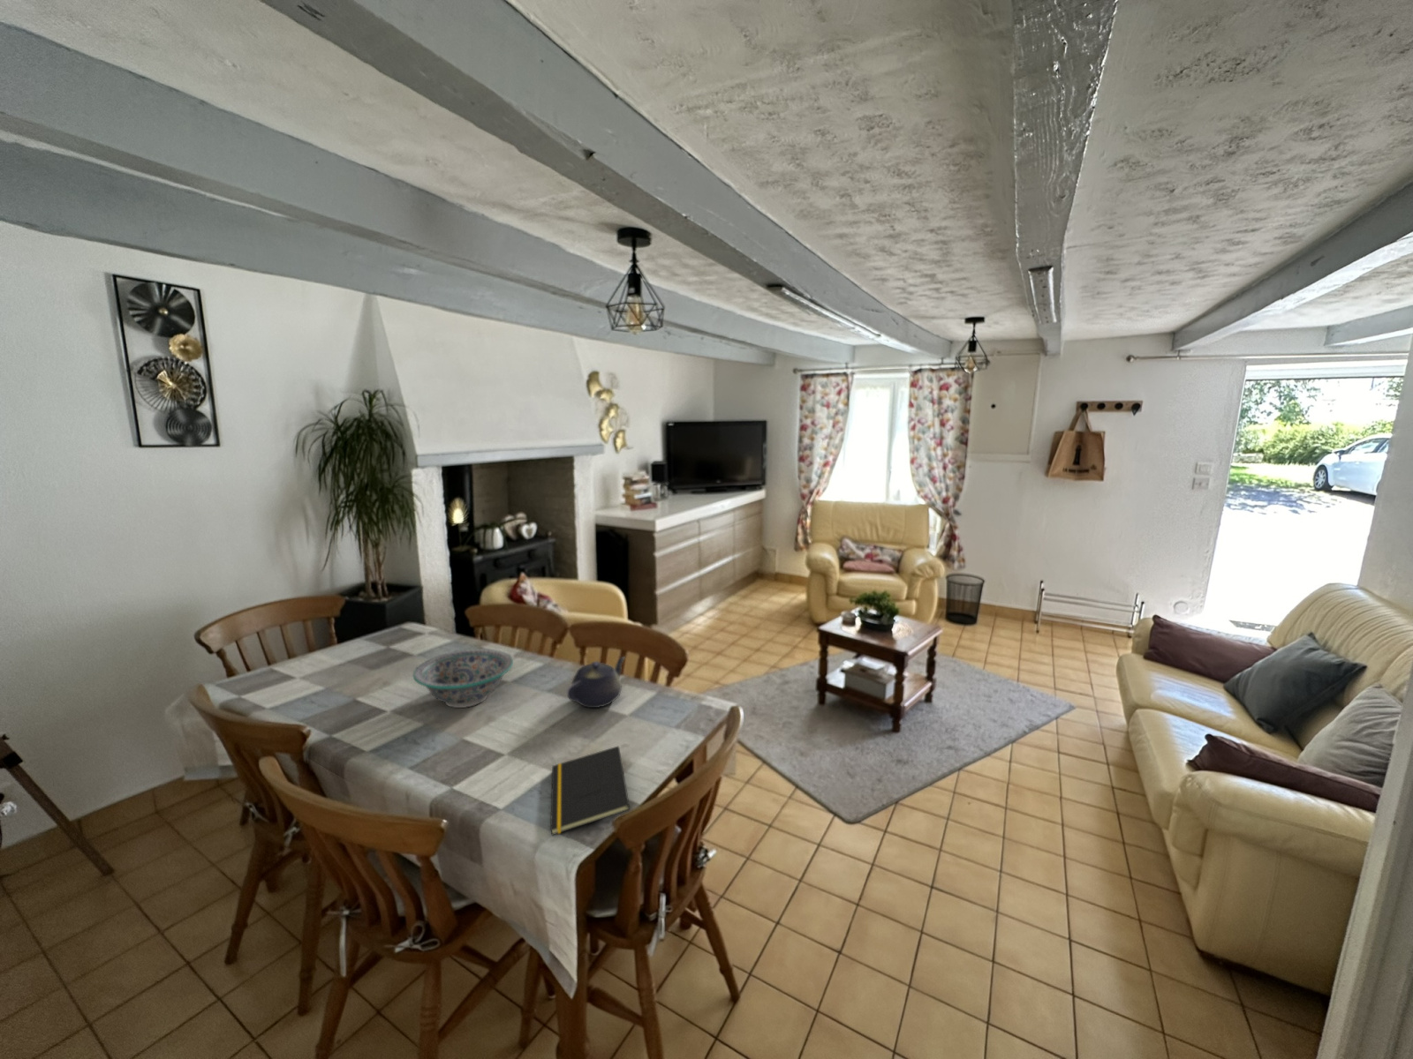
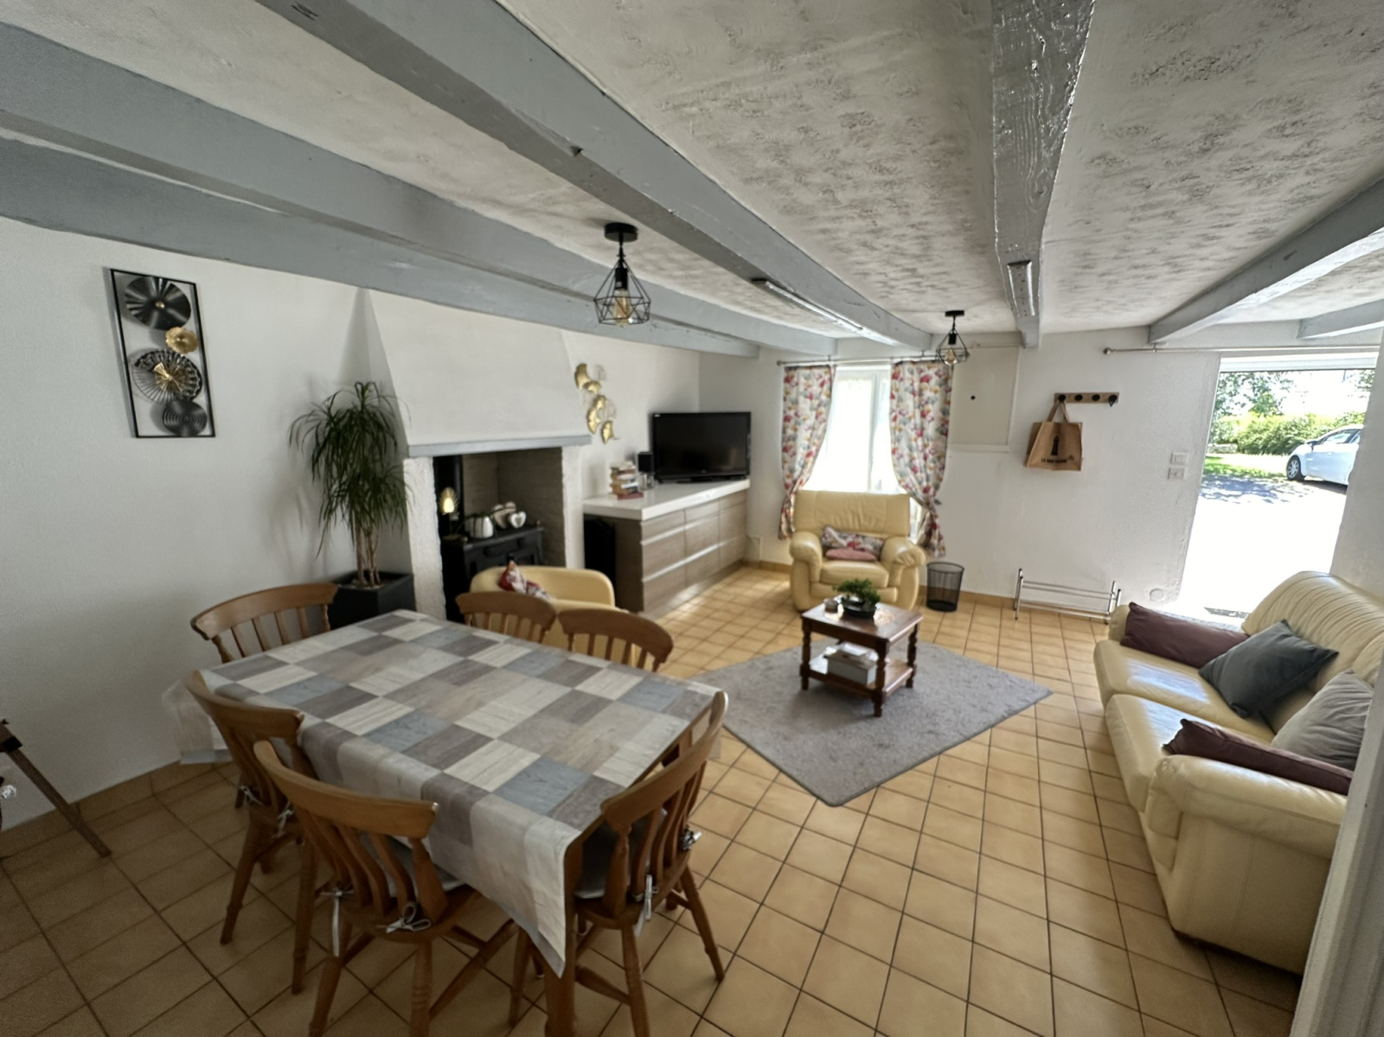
- teapot (597, 681)
- decorative bowl (465, 682)
- notepad (589, 786)
